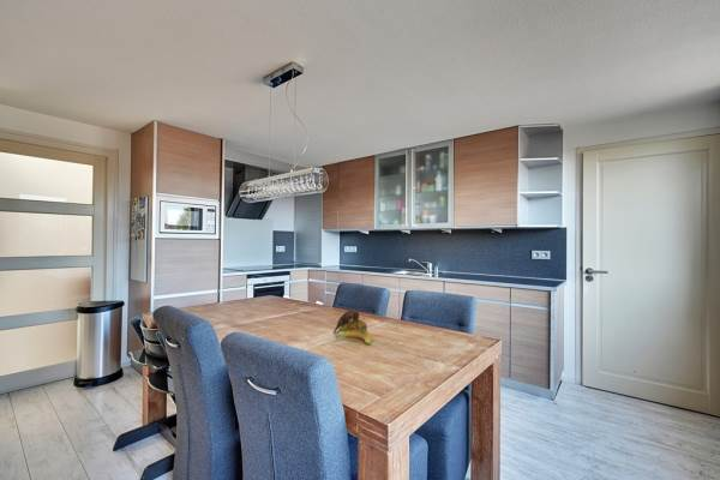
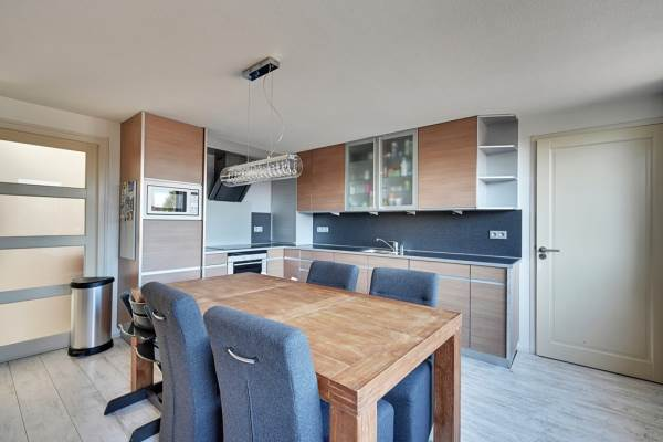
- banana (353, 325)
